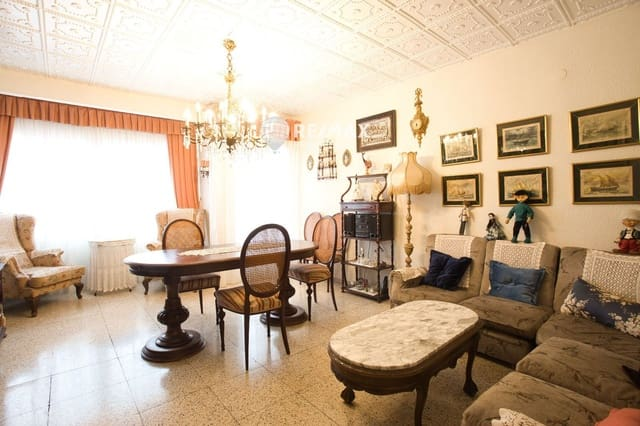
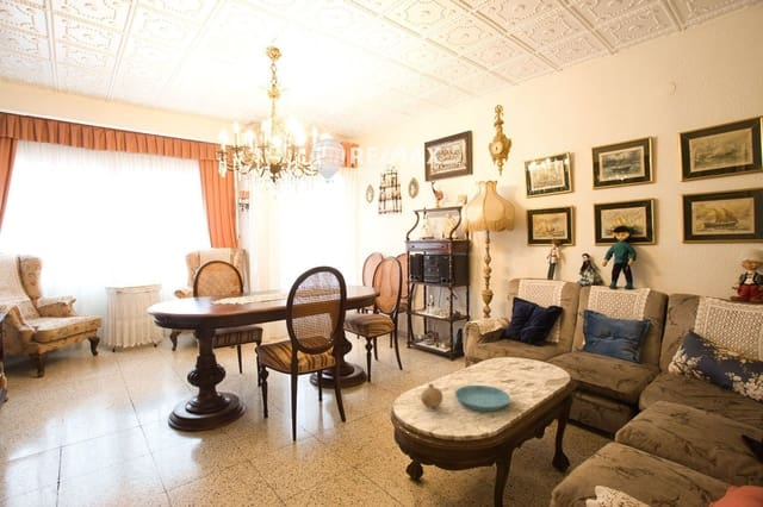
+ saucer (482, 398)
+ fruit (432, 395)
